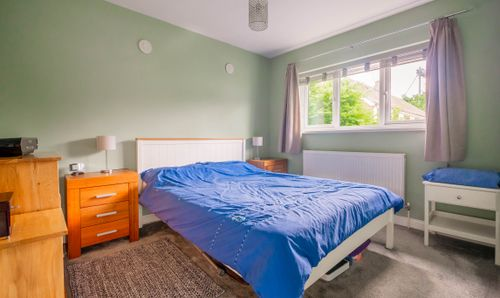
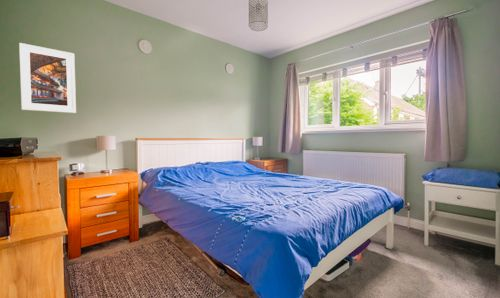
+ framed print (49, 80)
